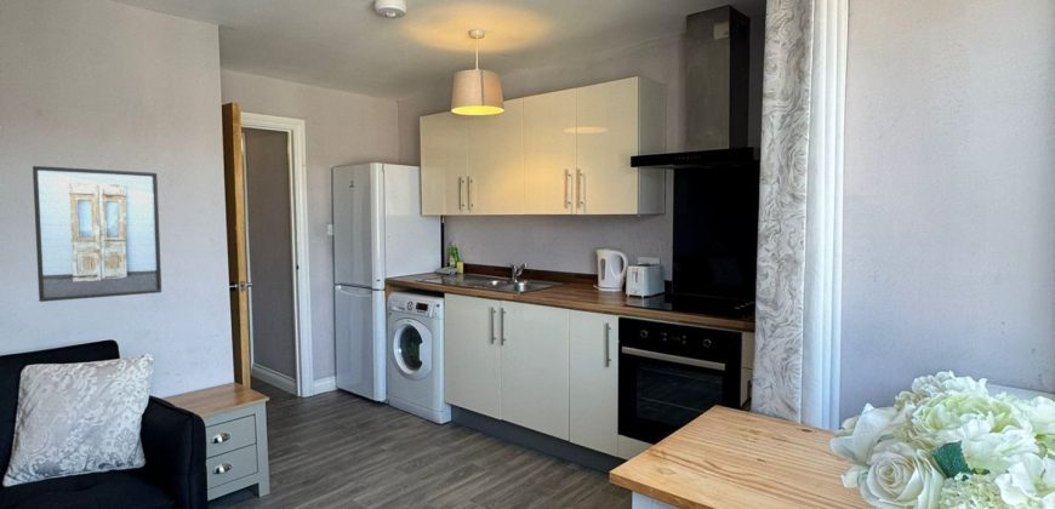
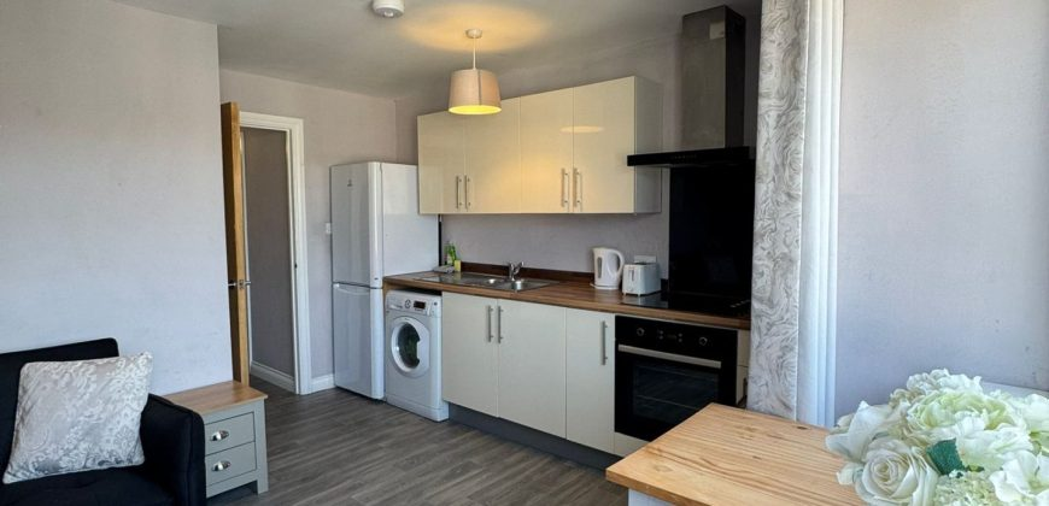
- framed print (101, 233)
